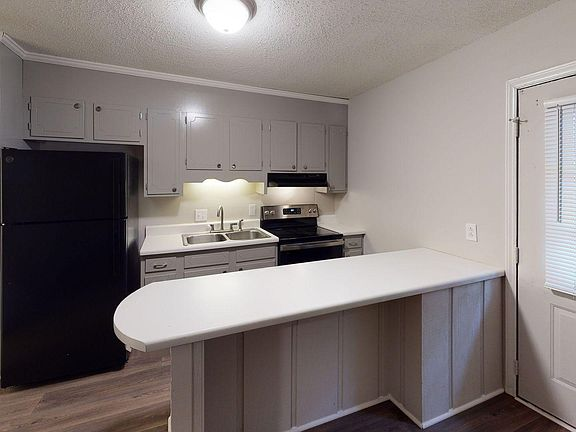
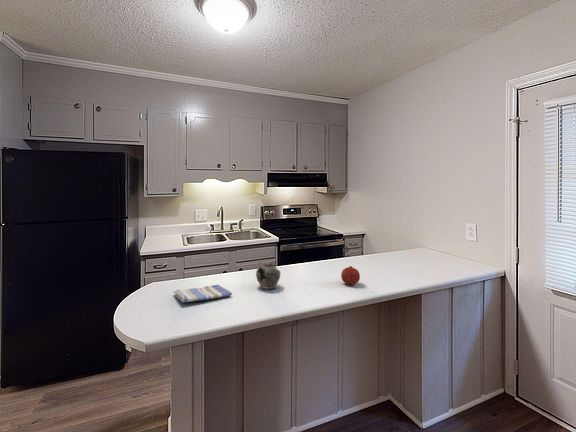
+ dish towel (202, 292)
+ fruit (350, 275)
+ teapot (265, 274)
